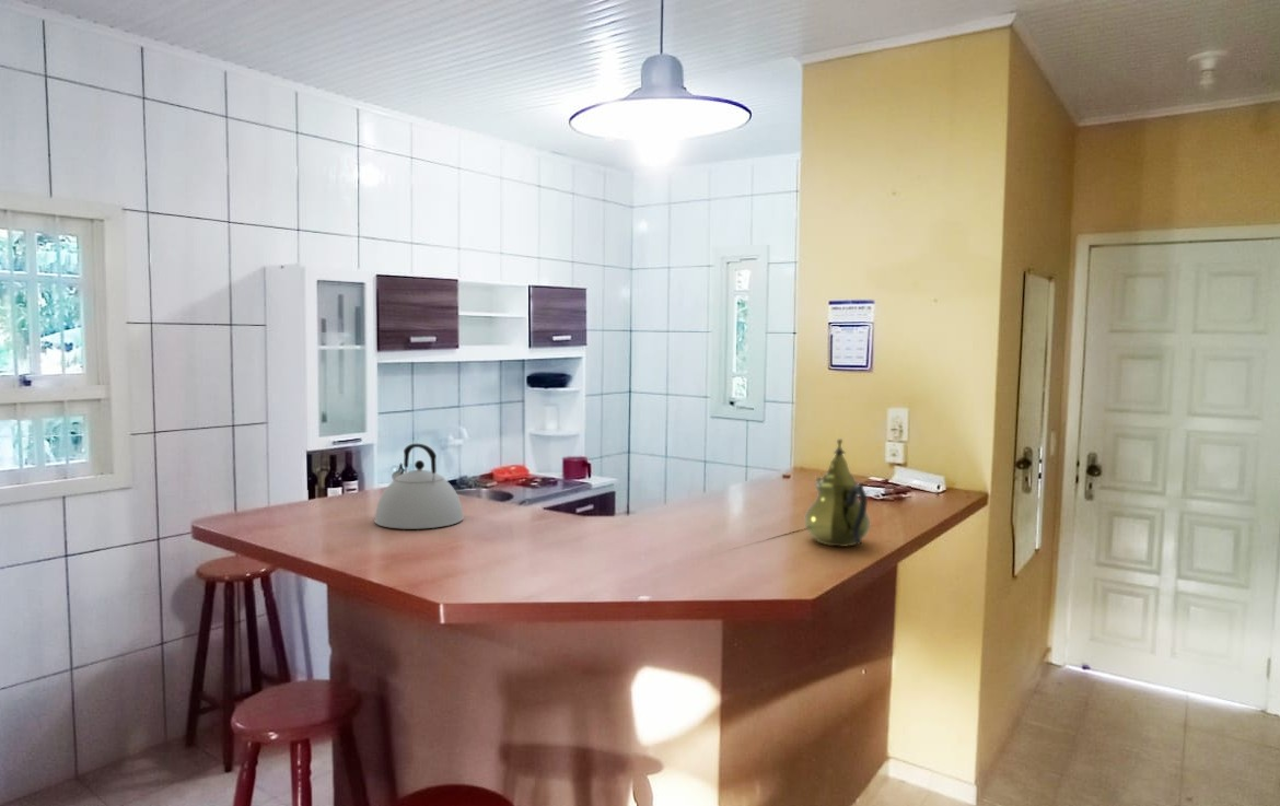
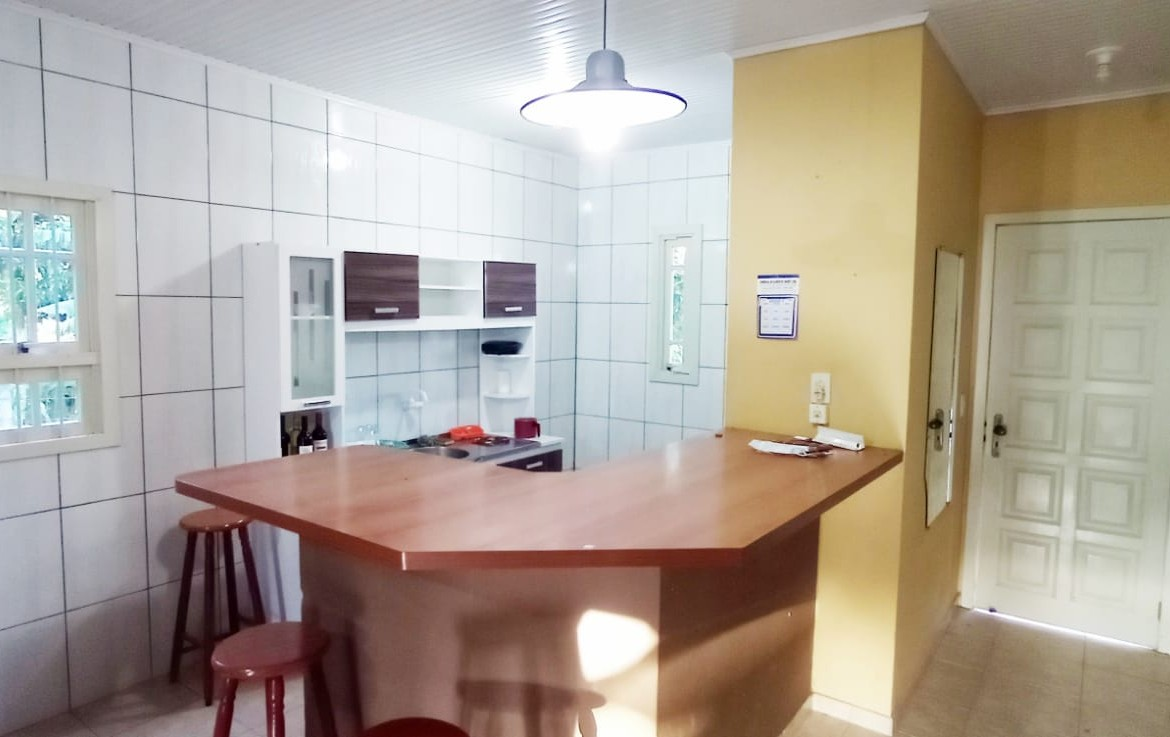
- teapot (839, 490)
- kettle (418, 481)
